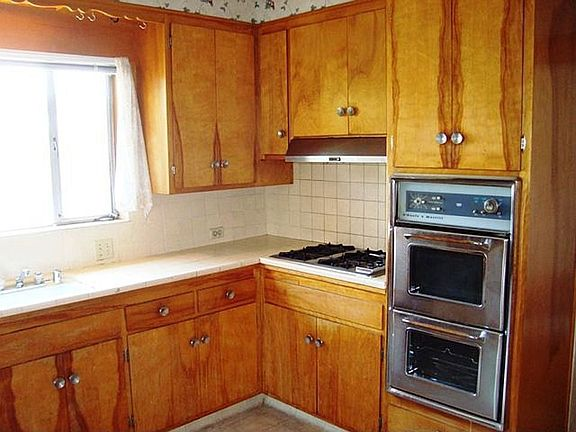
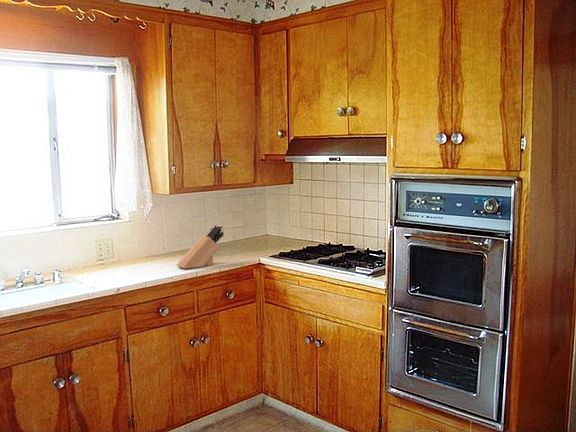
+ knife block (201, 246)
